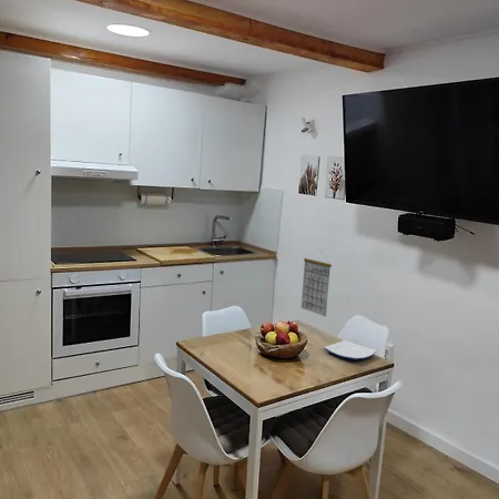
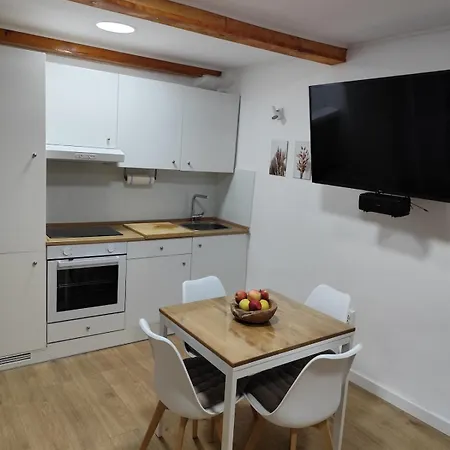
- plate (349, 350)
- calendar (315, 281)
